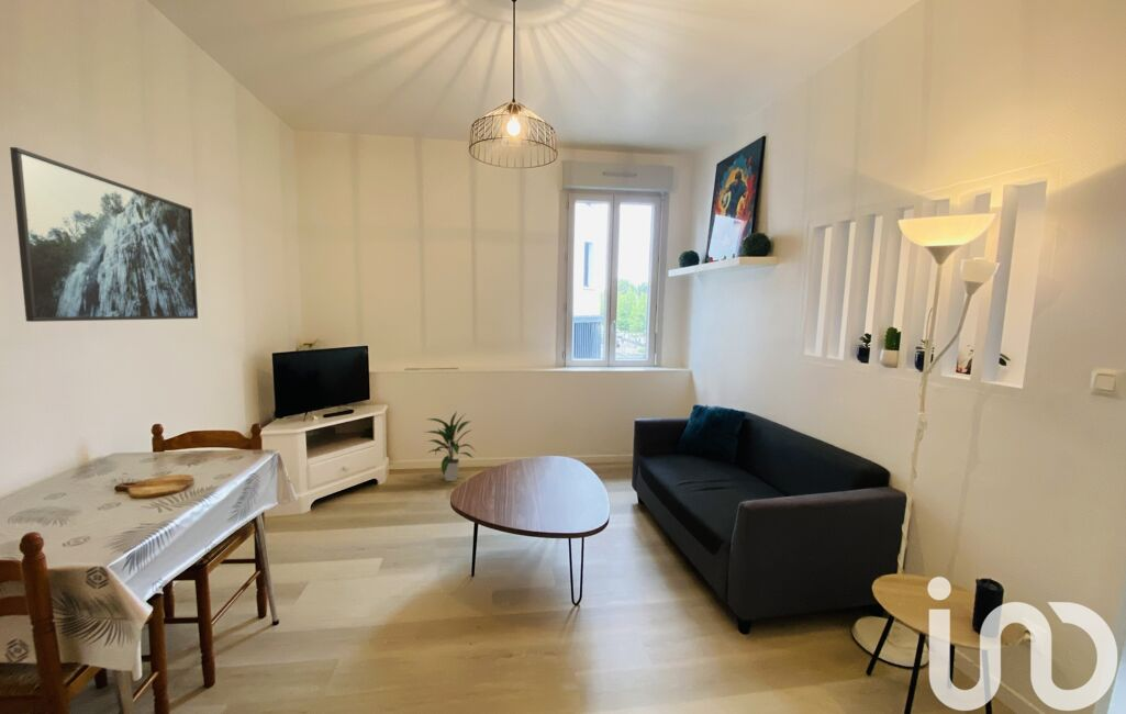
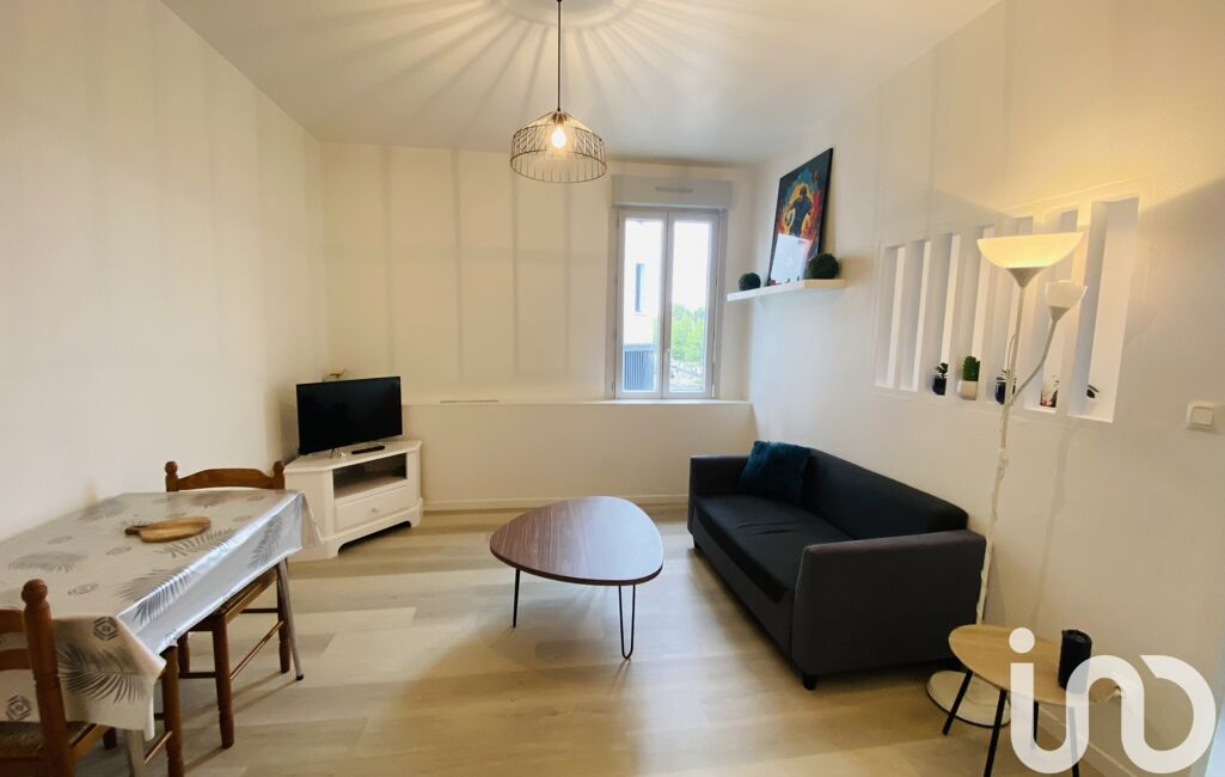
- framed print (126, 253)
- indoor plant (449, 445)
